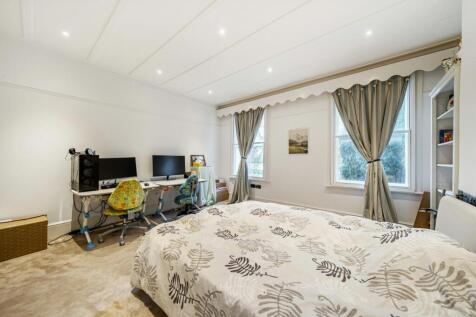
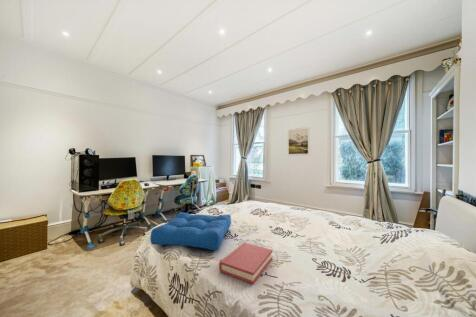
+ hardback book (247, 260)
+ seat cushion (195, 228)
